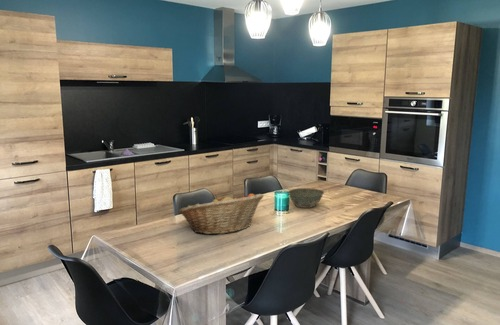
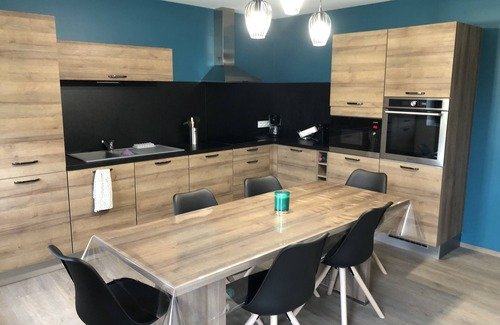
- bowl (305, 198)
- fruit basket (222, 209)
